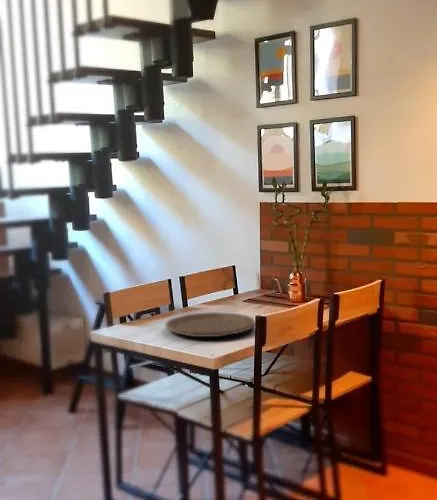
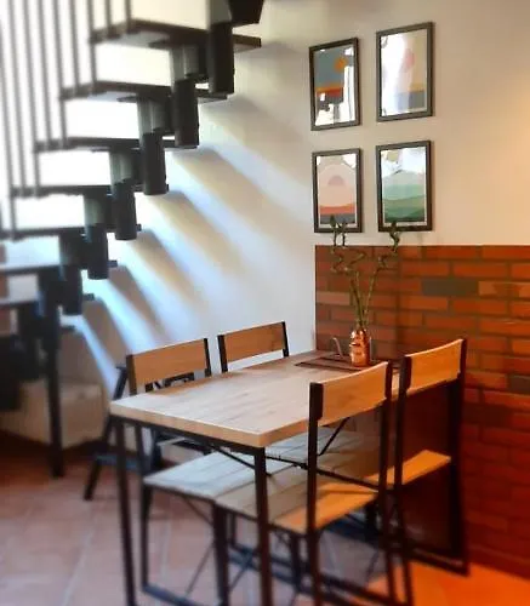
- plate (210, 324)
